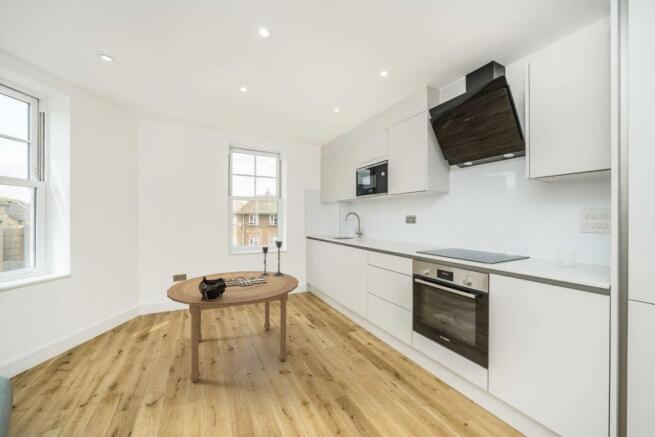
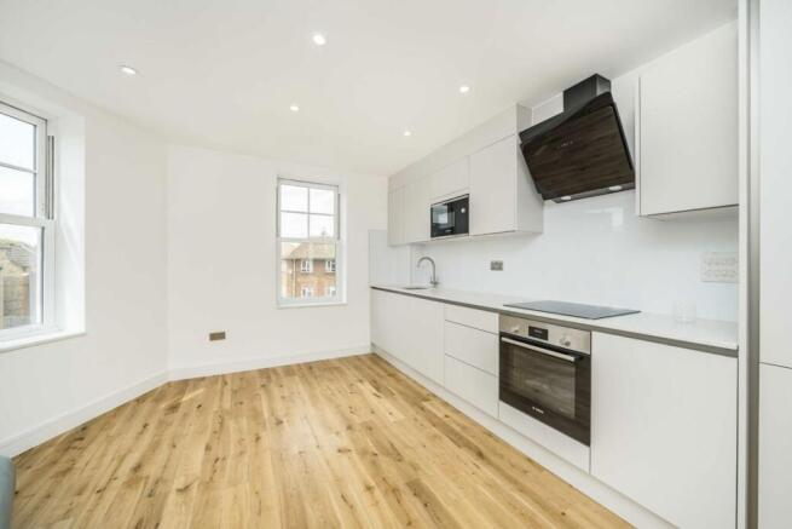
- dining table (237, 305)
- candlestick (278, 258)
- decorative bowl (212, 287)
